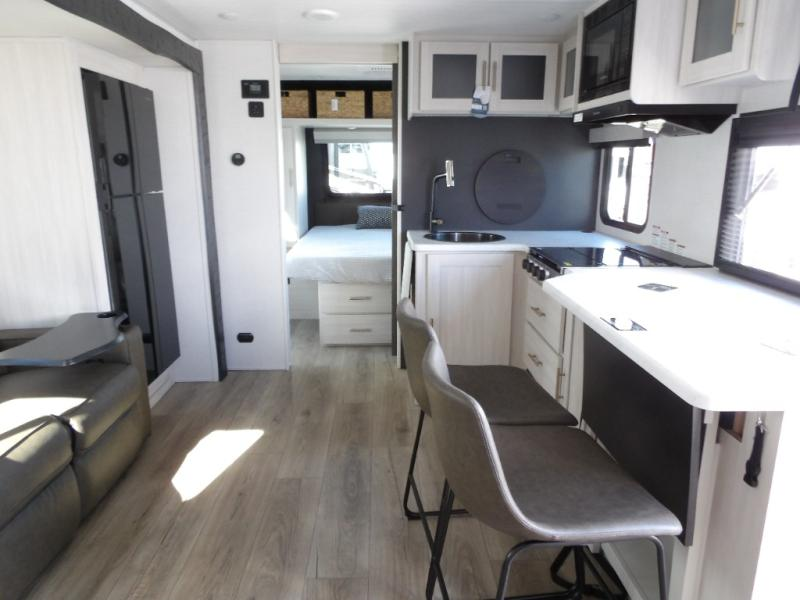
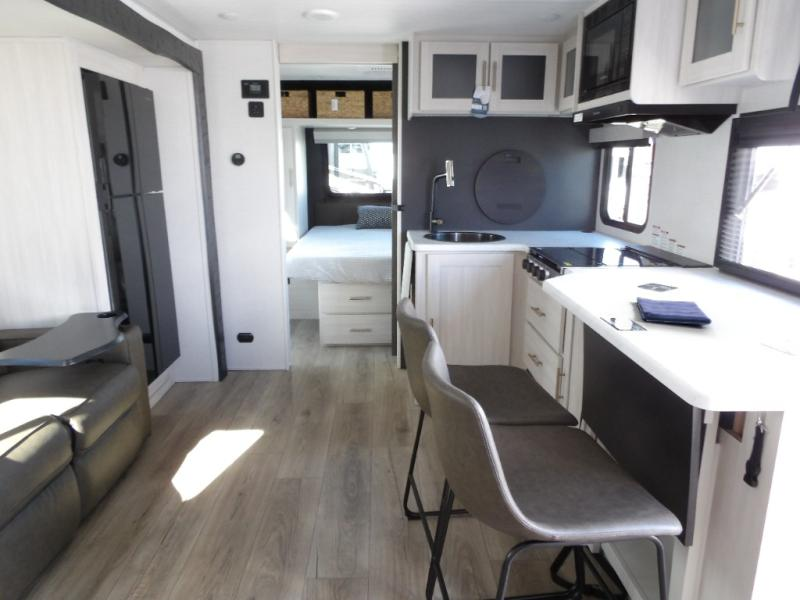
+ dish towel (671, 309)
